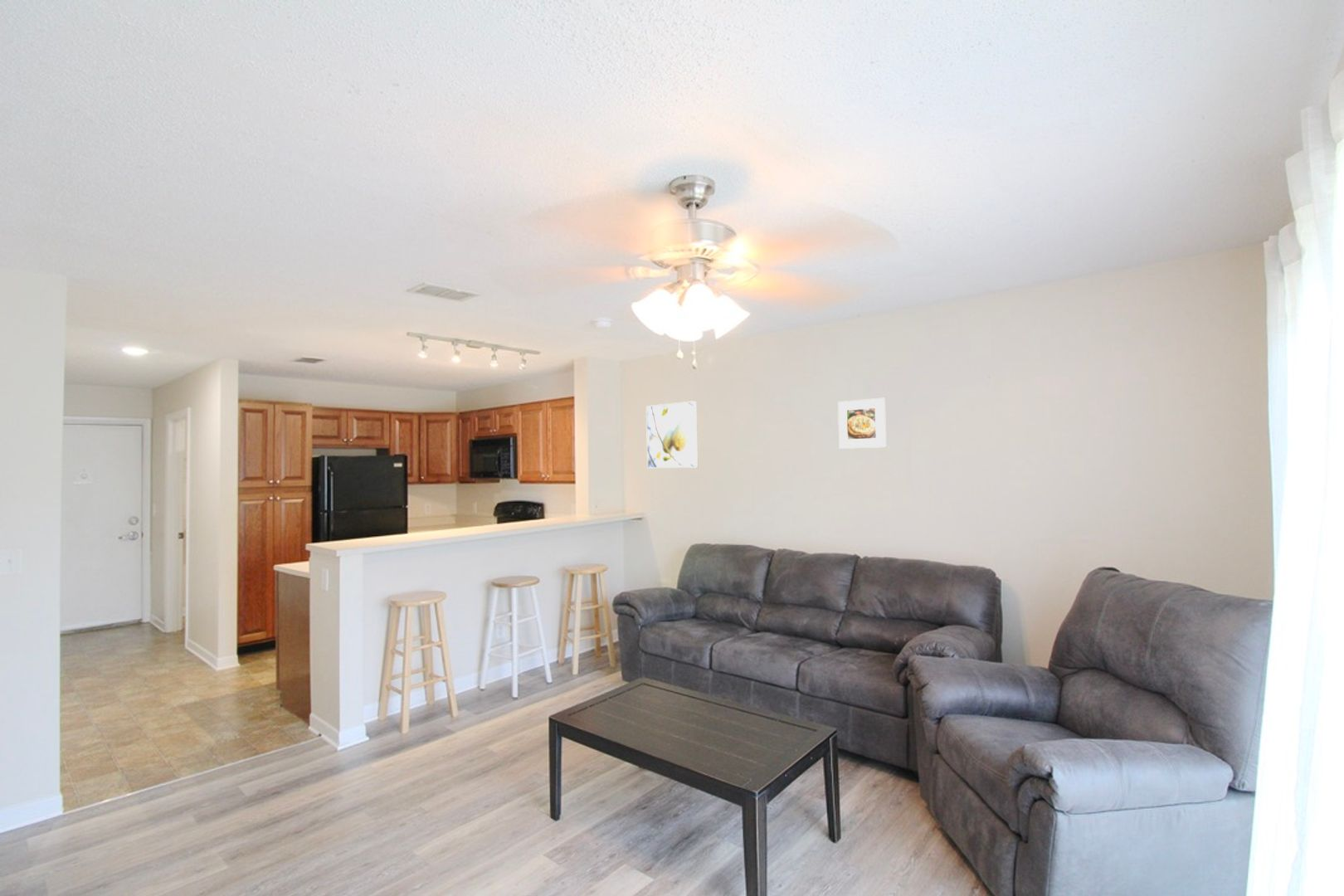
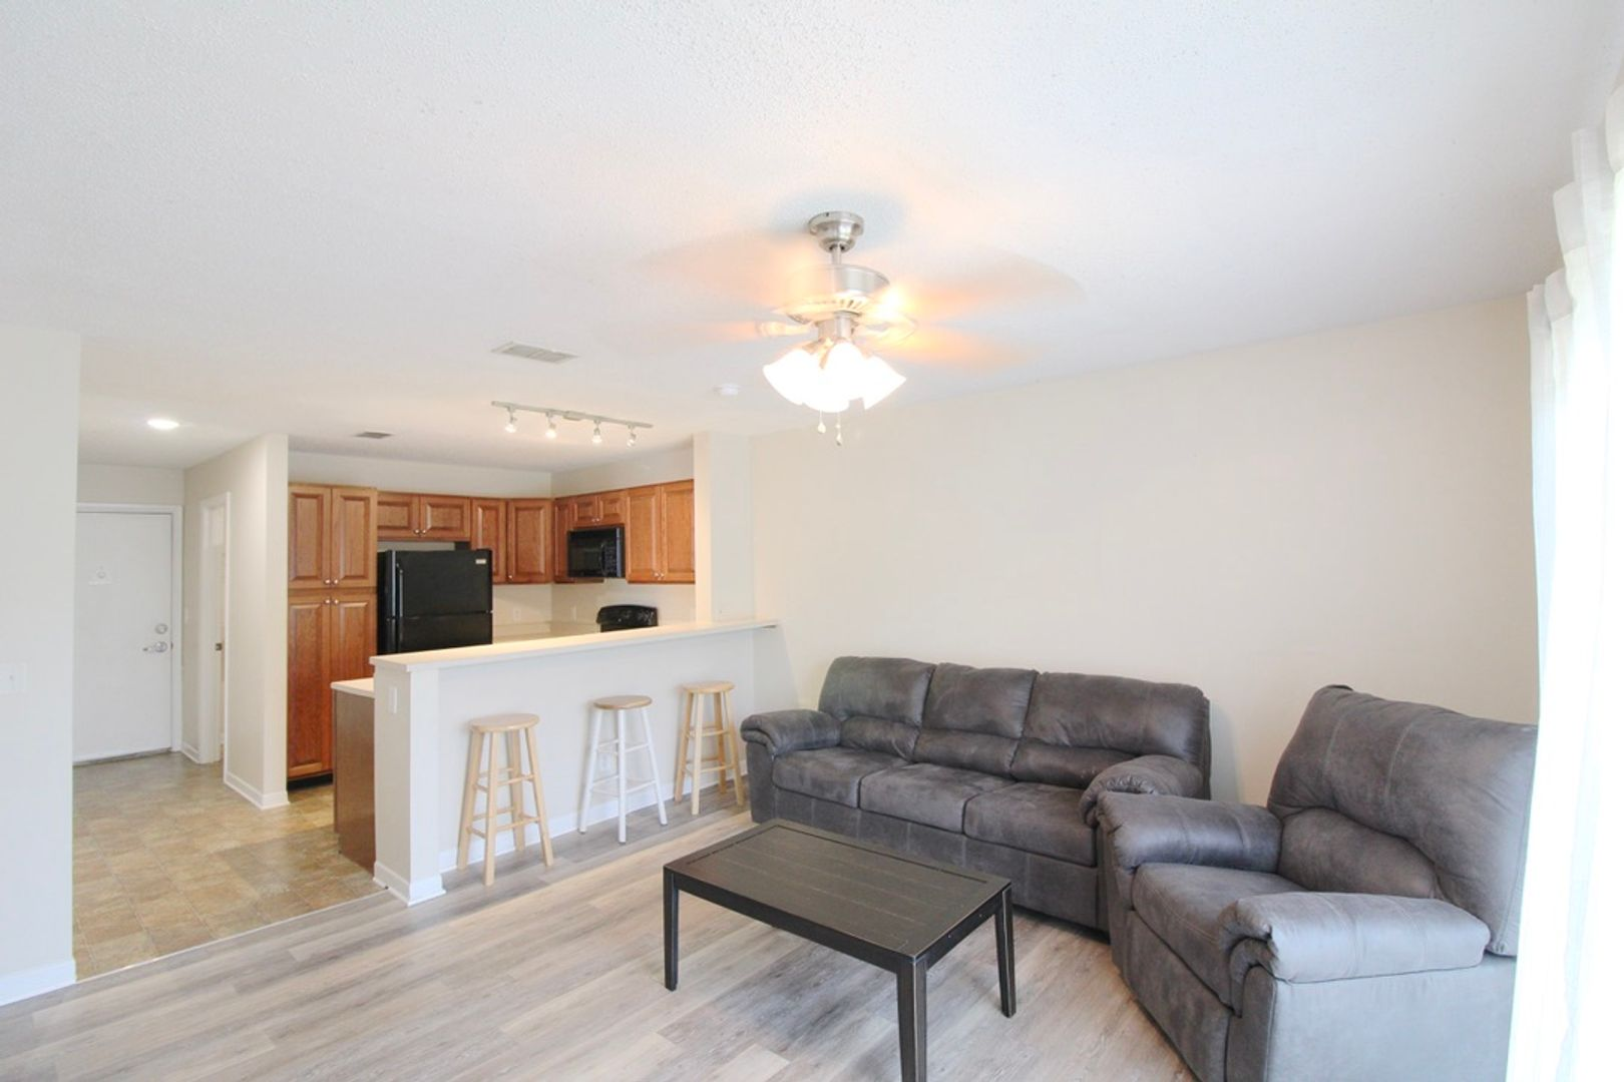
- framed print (671, 436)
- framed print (861, 424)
